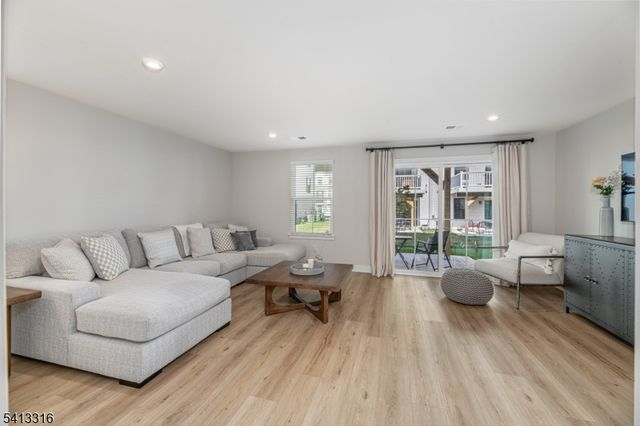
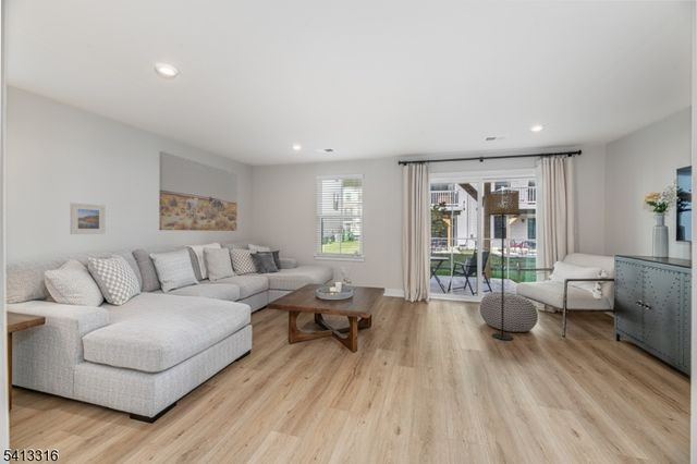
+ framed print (88, 219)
+ floor lamp (502, 264)
+ wall art (204, 197)
